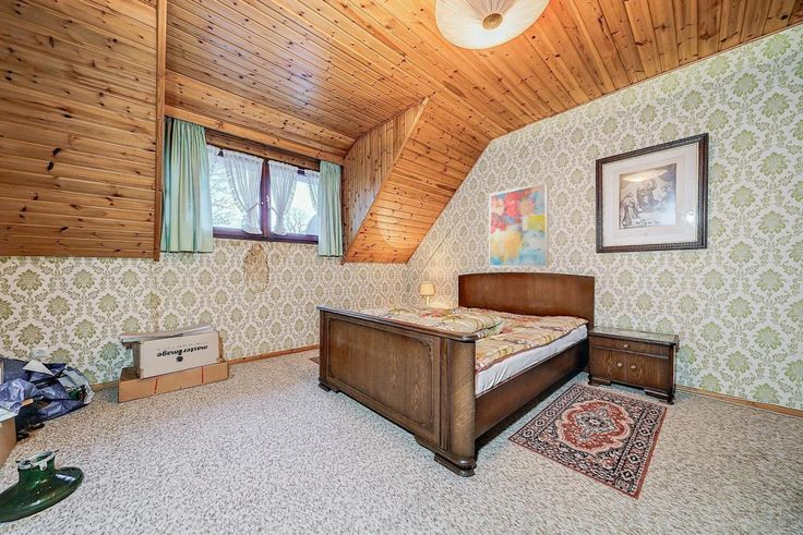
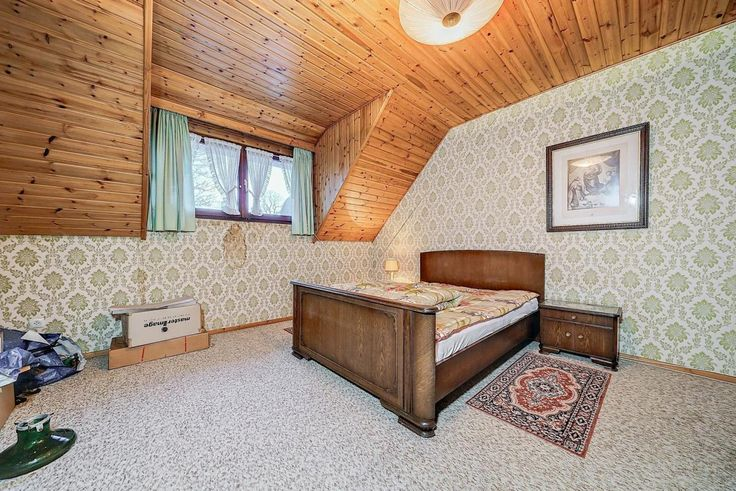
- wall art (516, 228)
